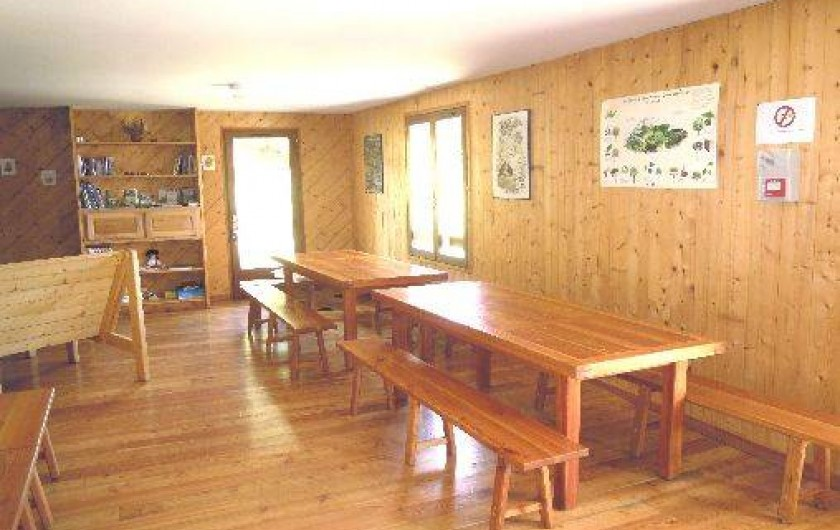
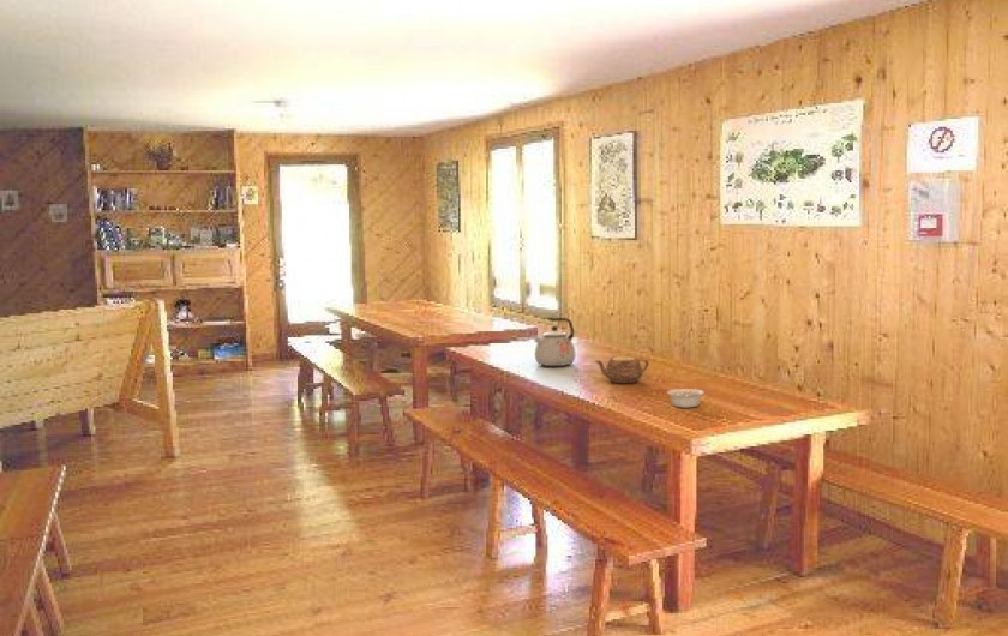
+ legume (686, 396)
+ teapot (622, 366)
+ kettle (554, 341)
